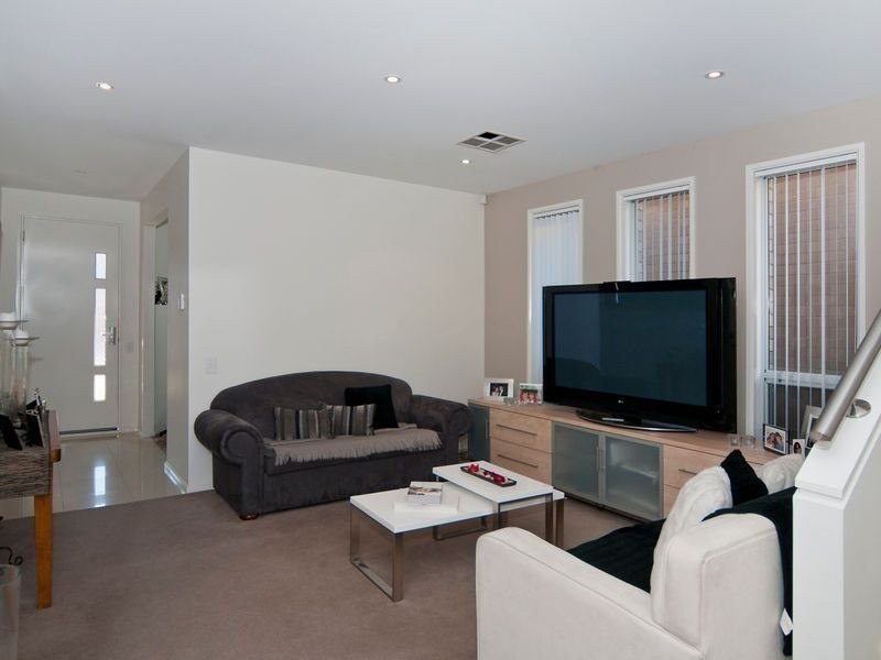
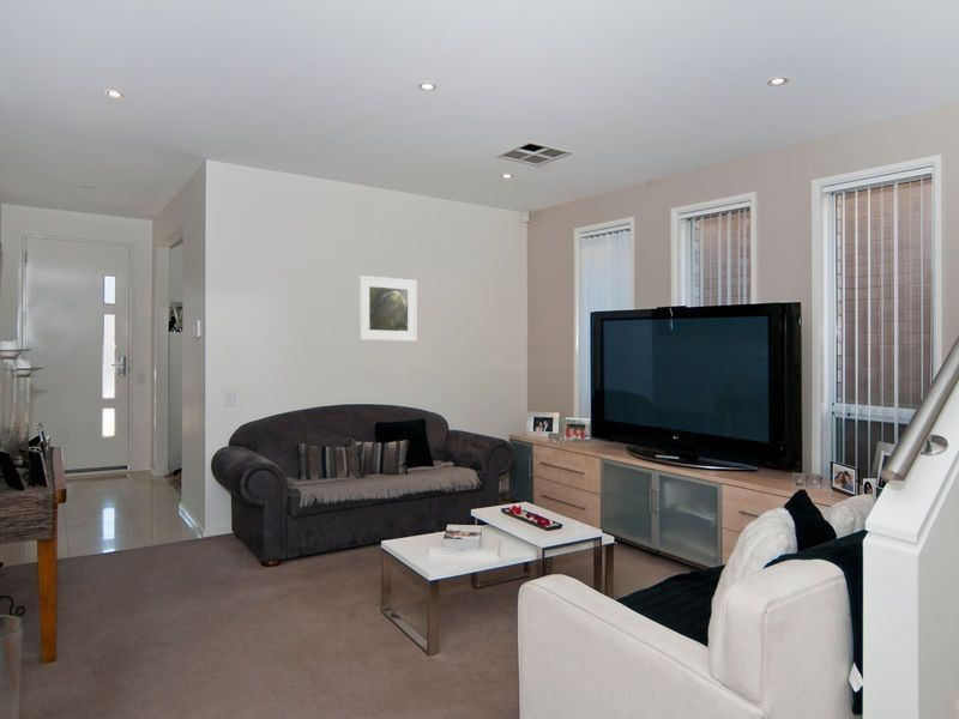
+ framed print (388, 309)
